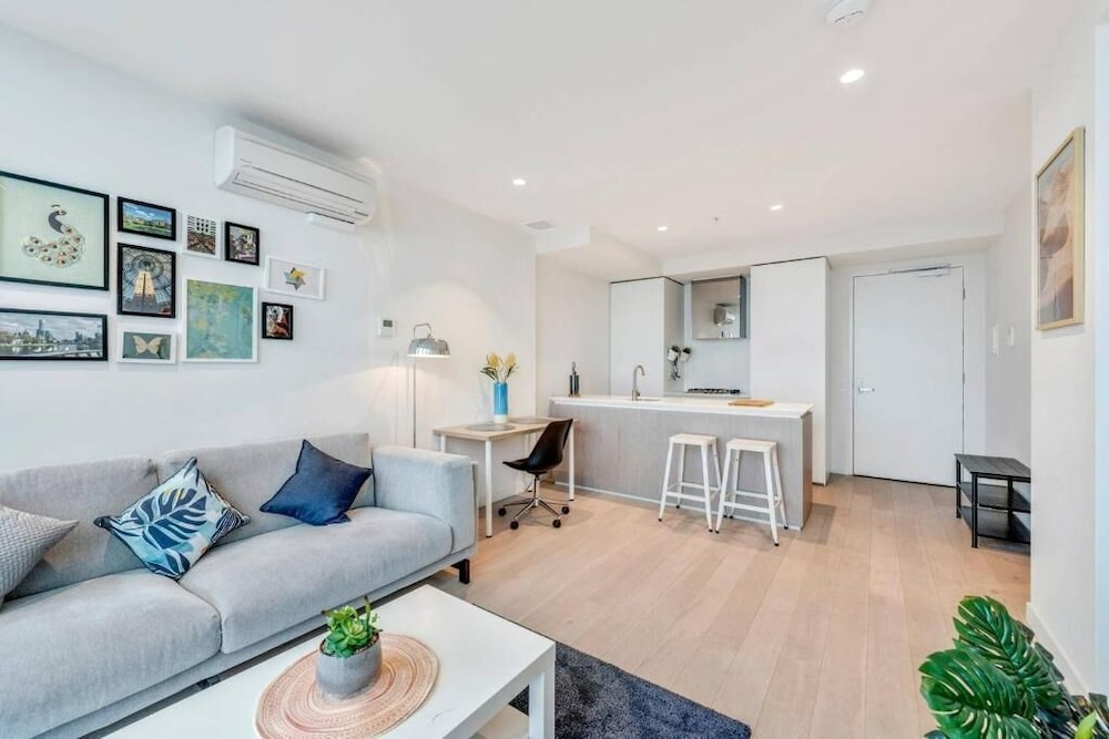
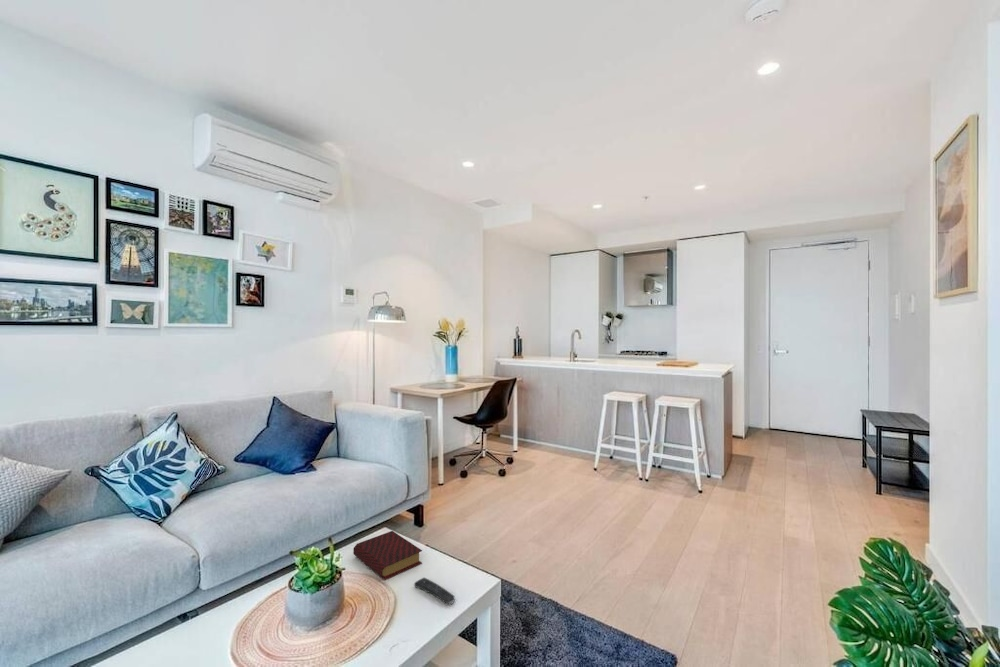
+ book (387, 553)
+ remote control (435, 590)
